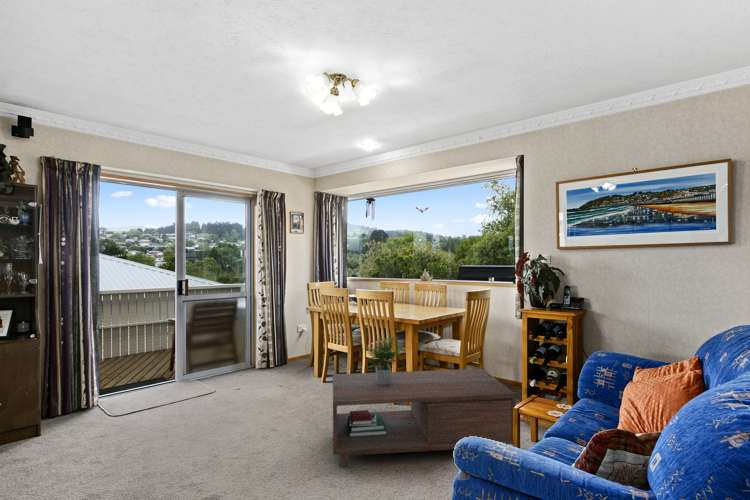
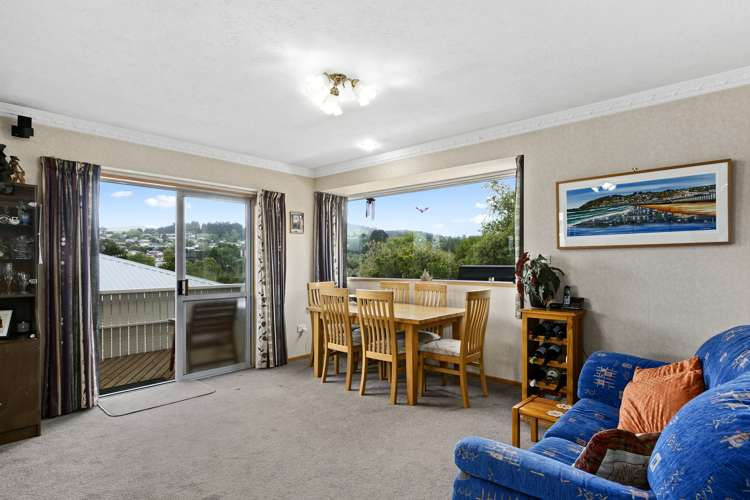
- coffee table (417, 390)
